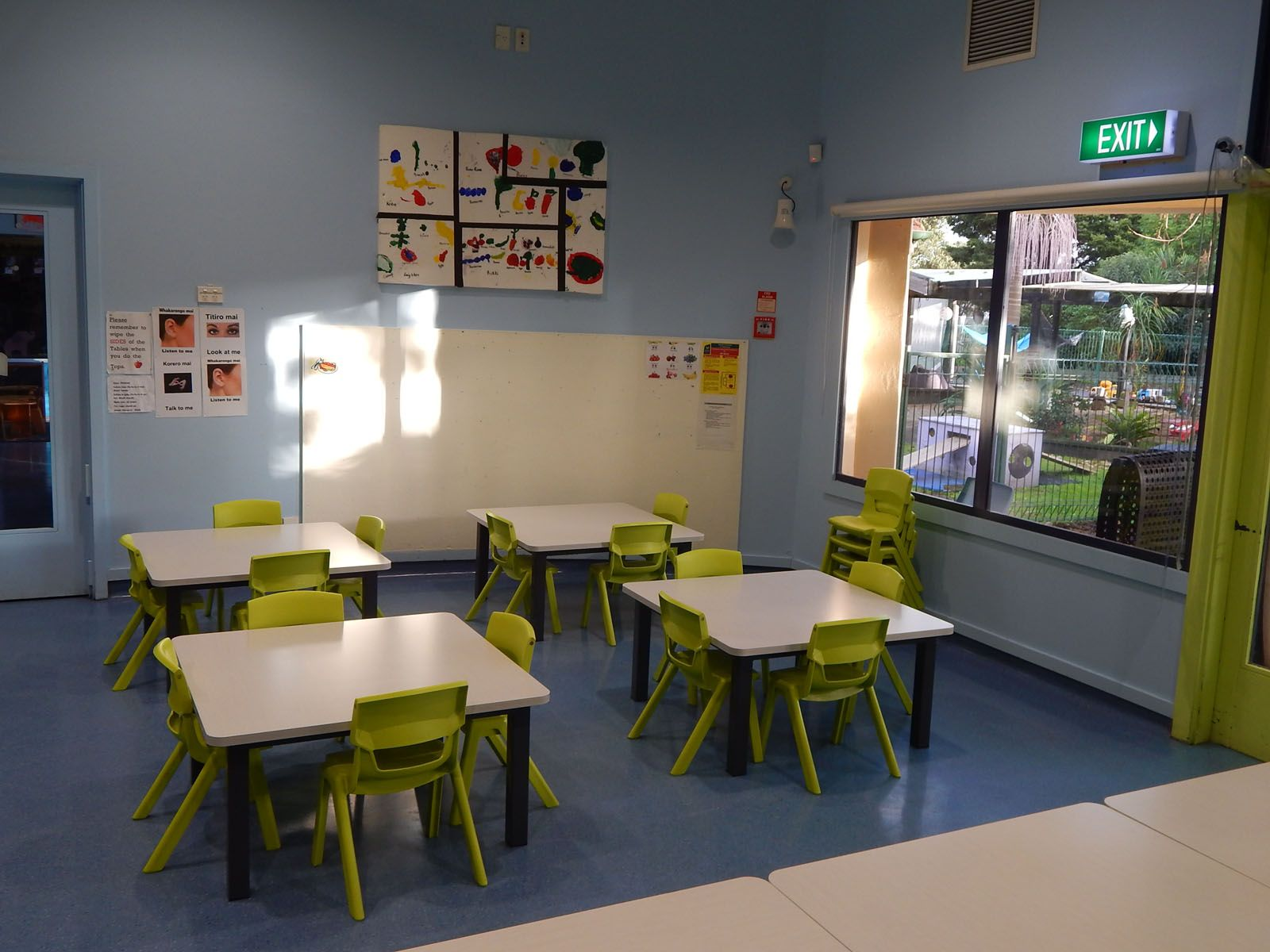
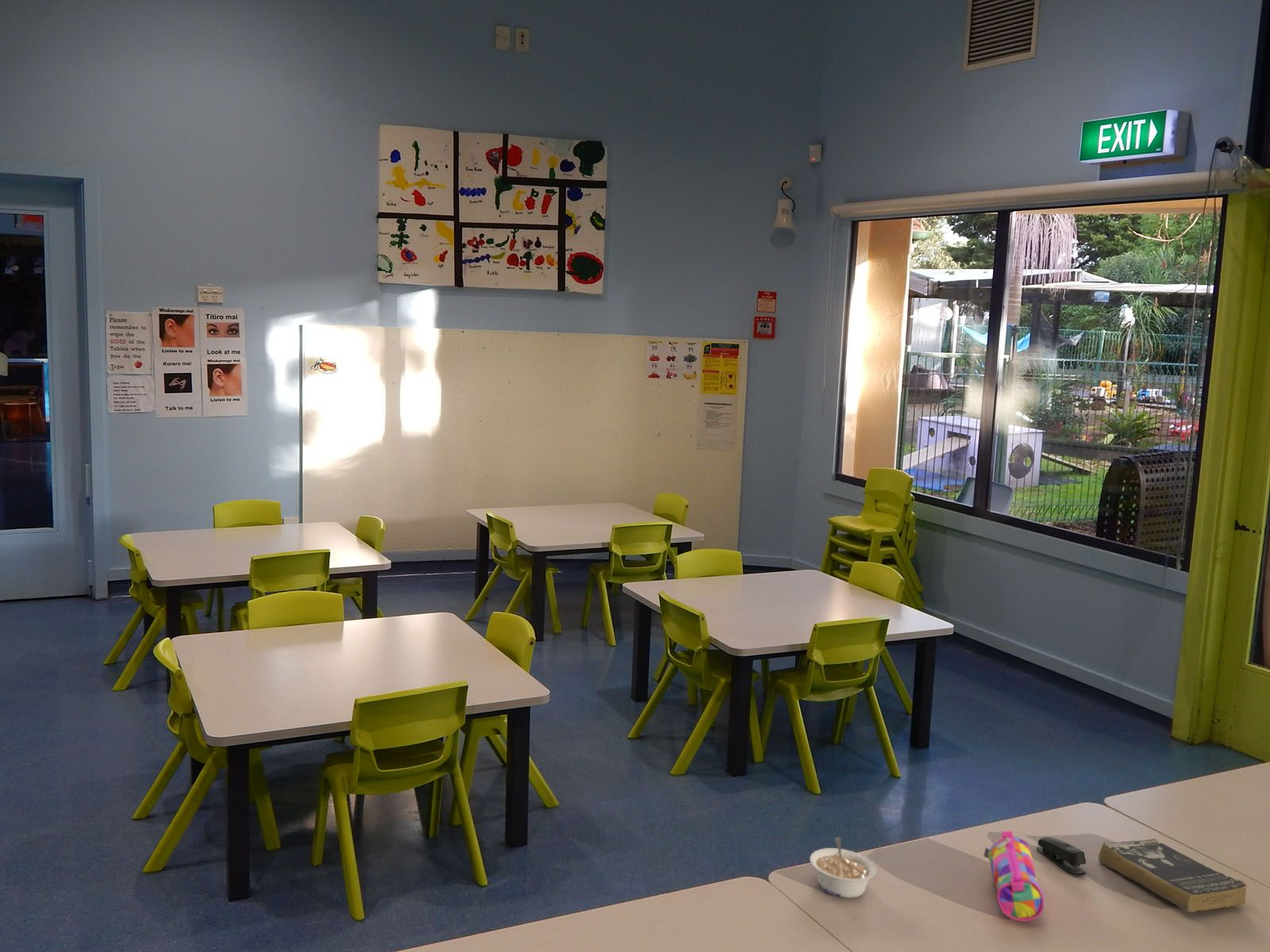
+ pencil case (1014, 875)
+ legume (840, 871)
+ book (1169, 872)
+ stapler (1060, 850)
